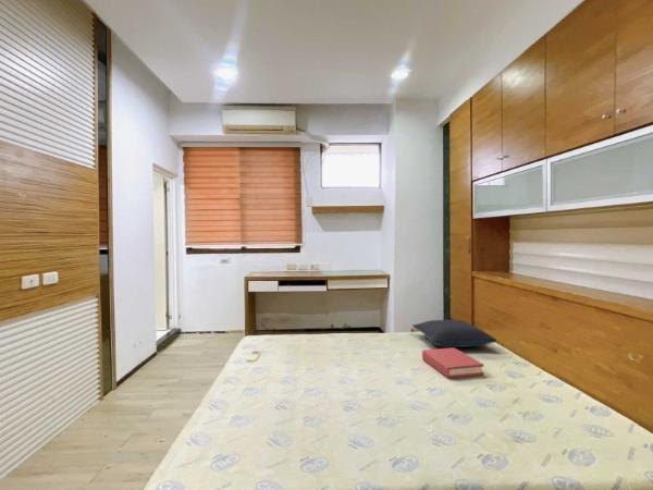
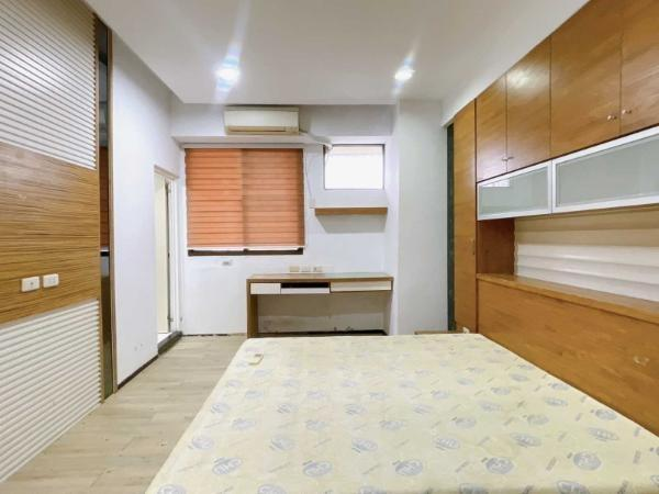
- pillow (451, 332)
- hardback book (451, 362)
